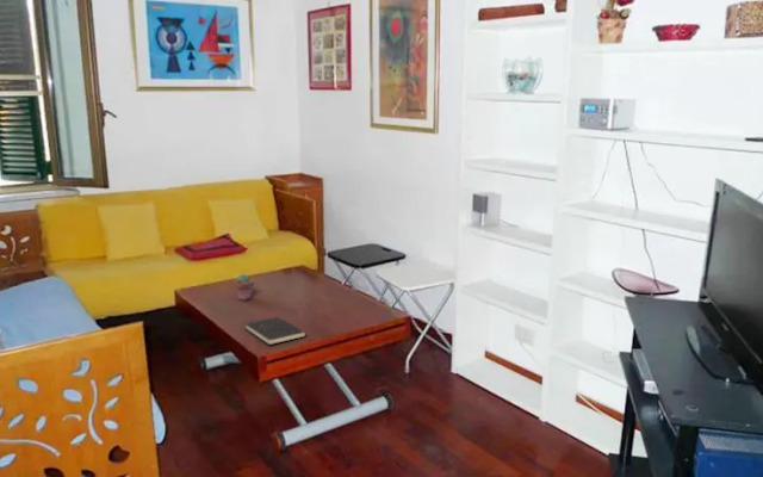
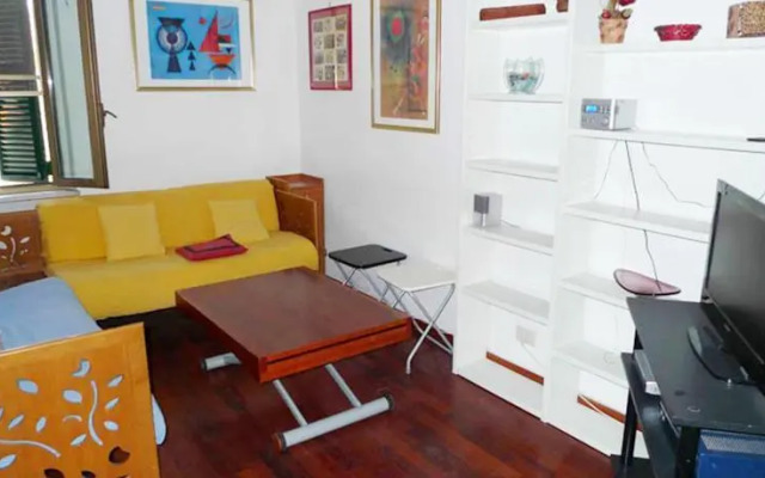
- hardcover book (274, 329)
- potted succulent (243, 285)
